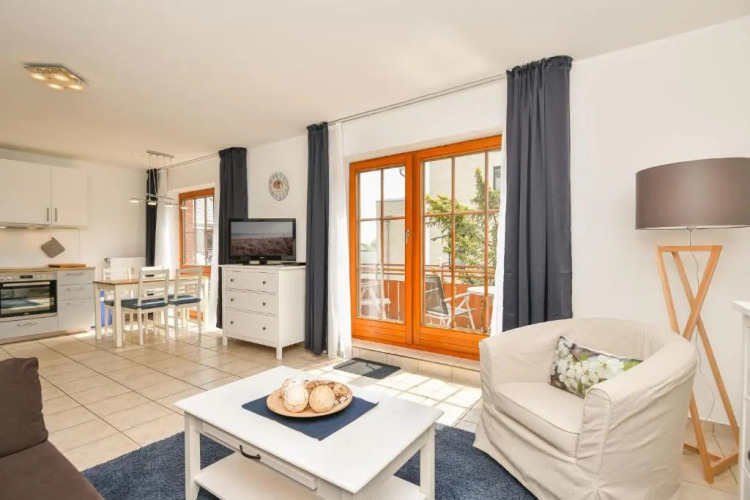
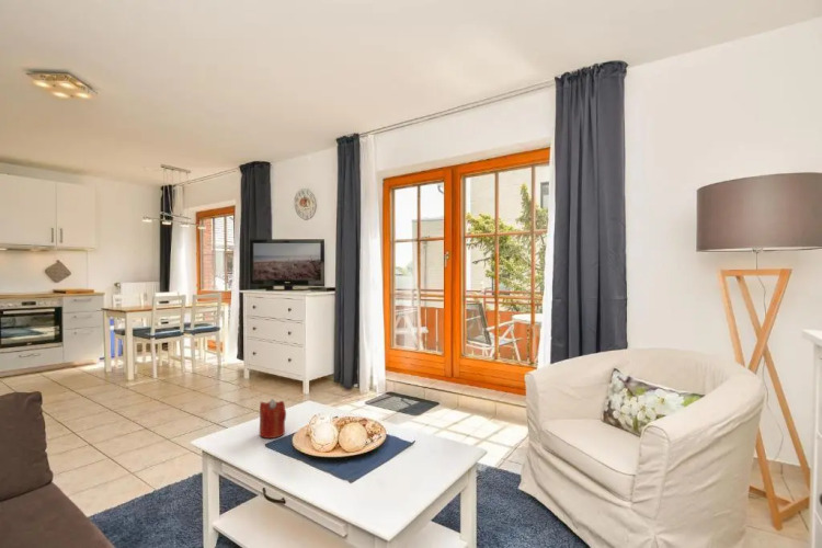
+ candle (272, 415)
